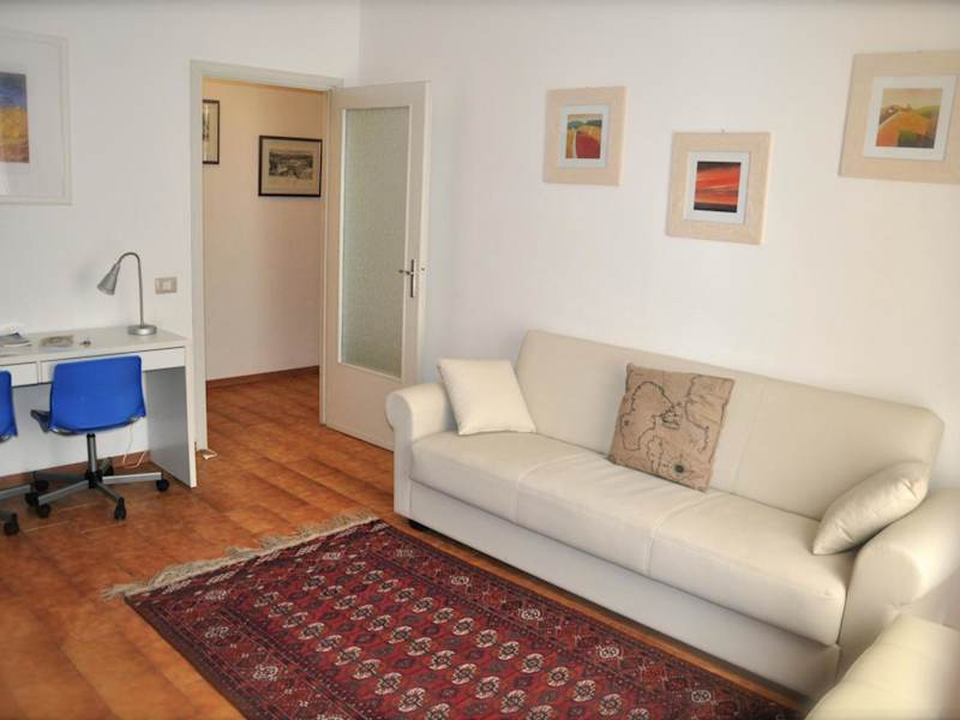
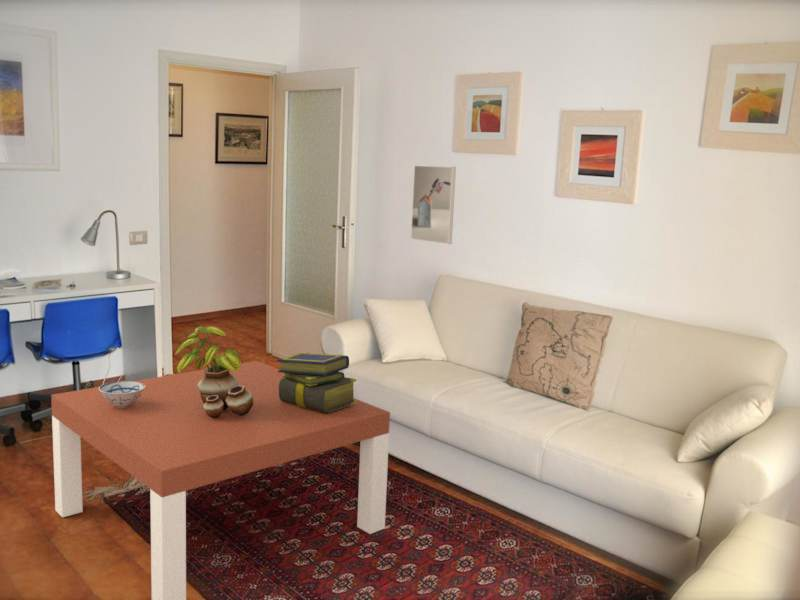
+ coffee table (219, 462)
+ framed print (432, 204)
+ stack of books (314, 378)
+ ceramic bowl (122, 396)
+ potted plant (213, 368)
